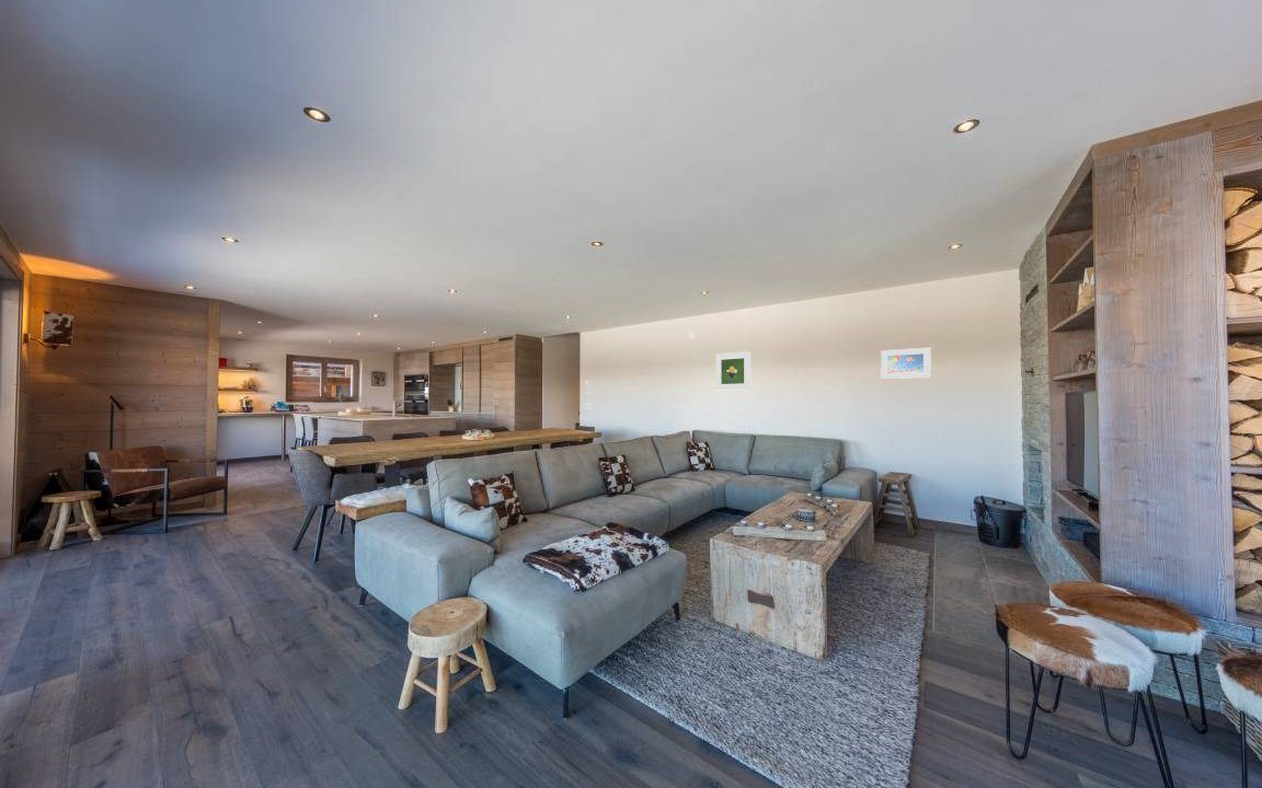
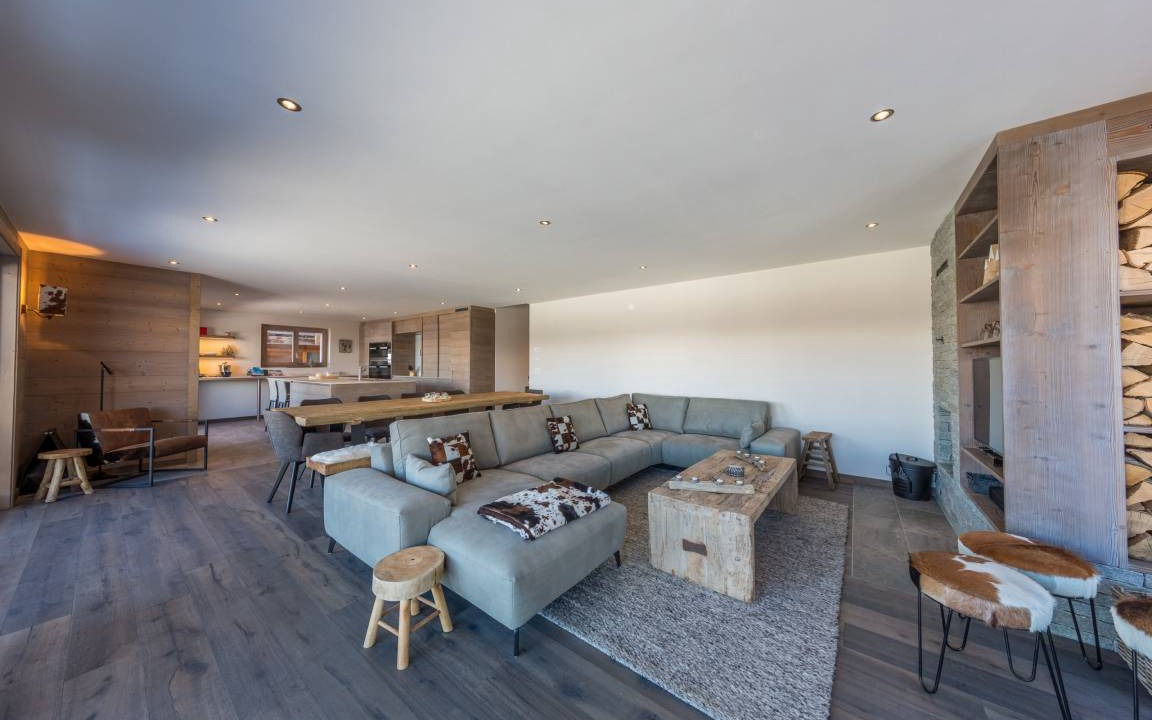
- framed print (905, 363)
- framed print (732, 371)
